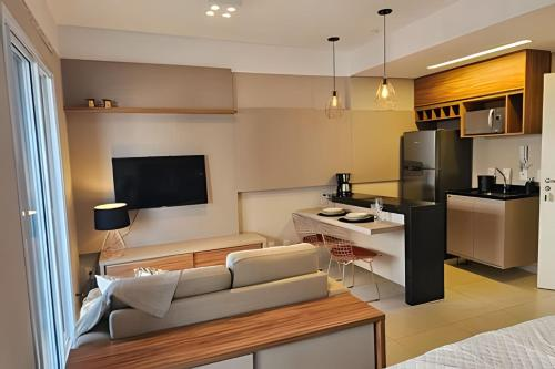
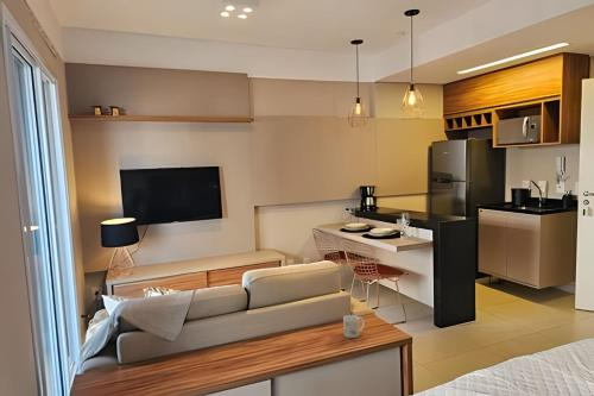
+ mug (354, 325)
